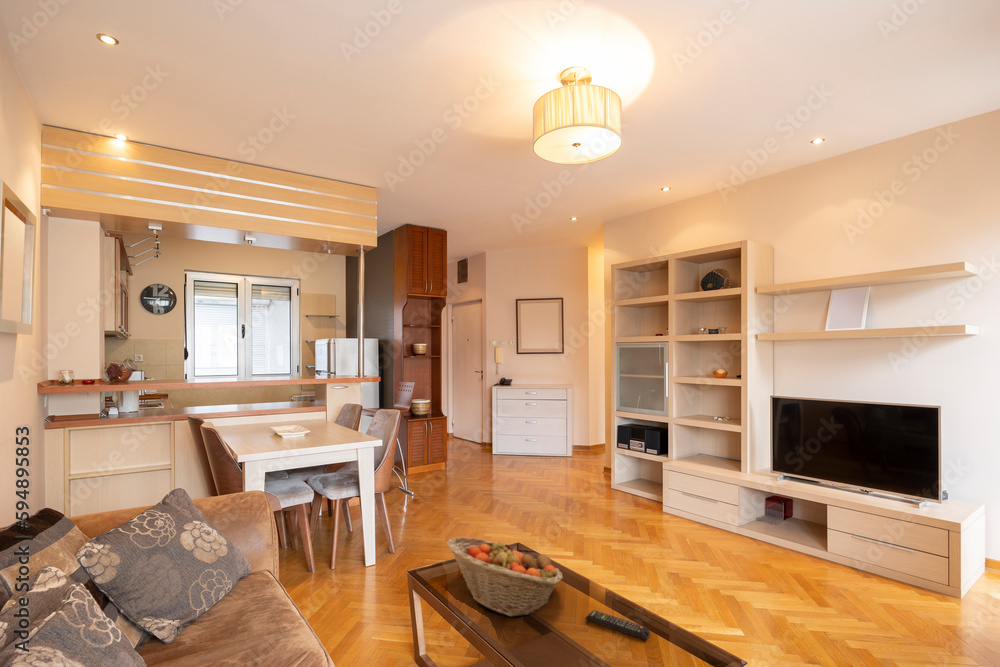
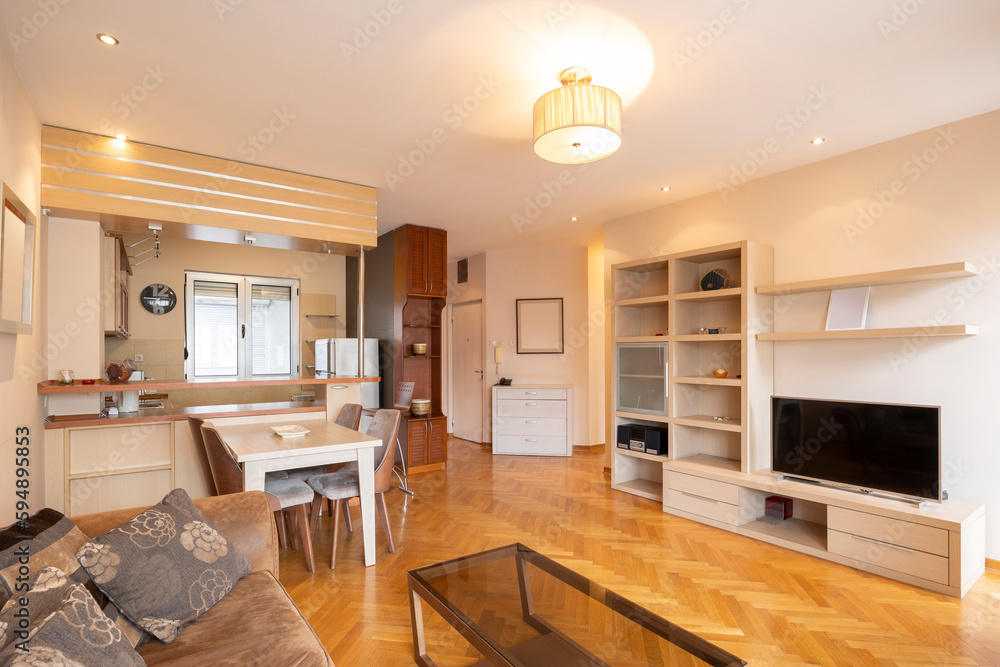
- fruit basket (503, 568)
- remote control (616, 624)
